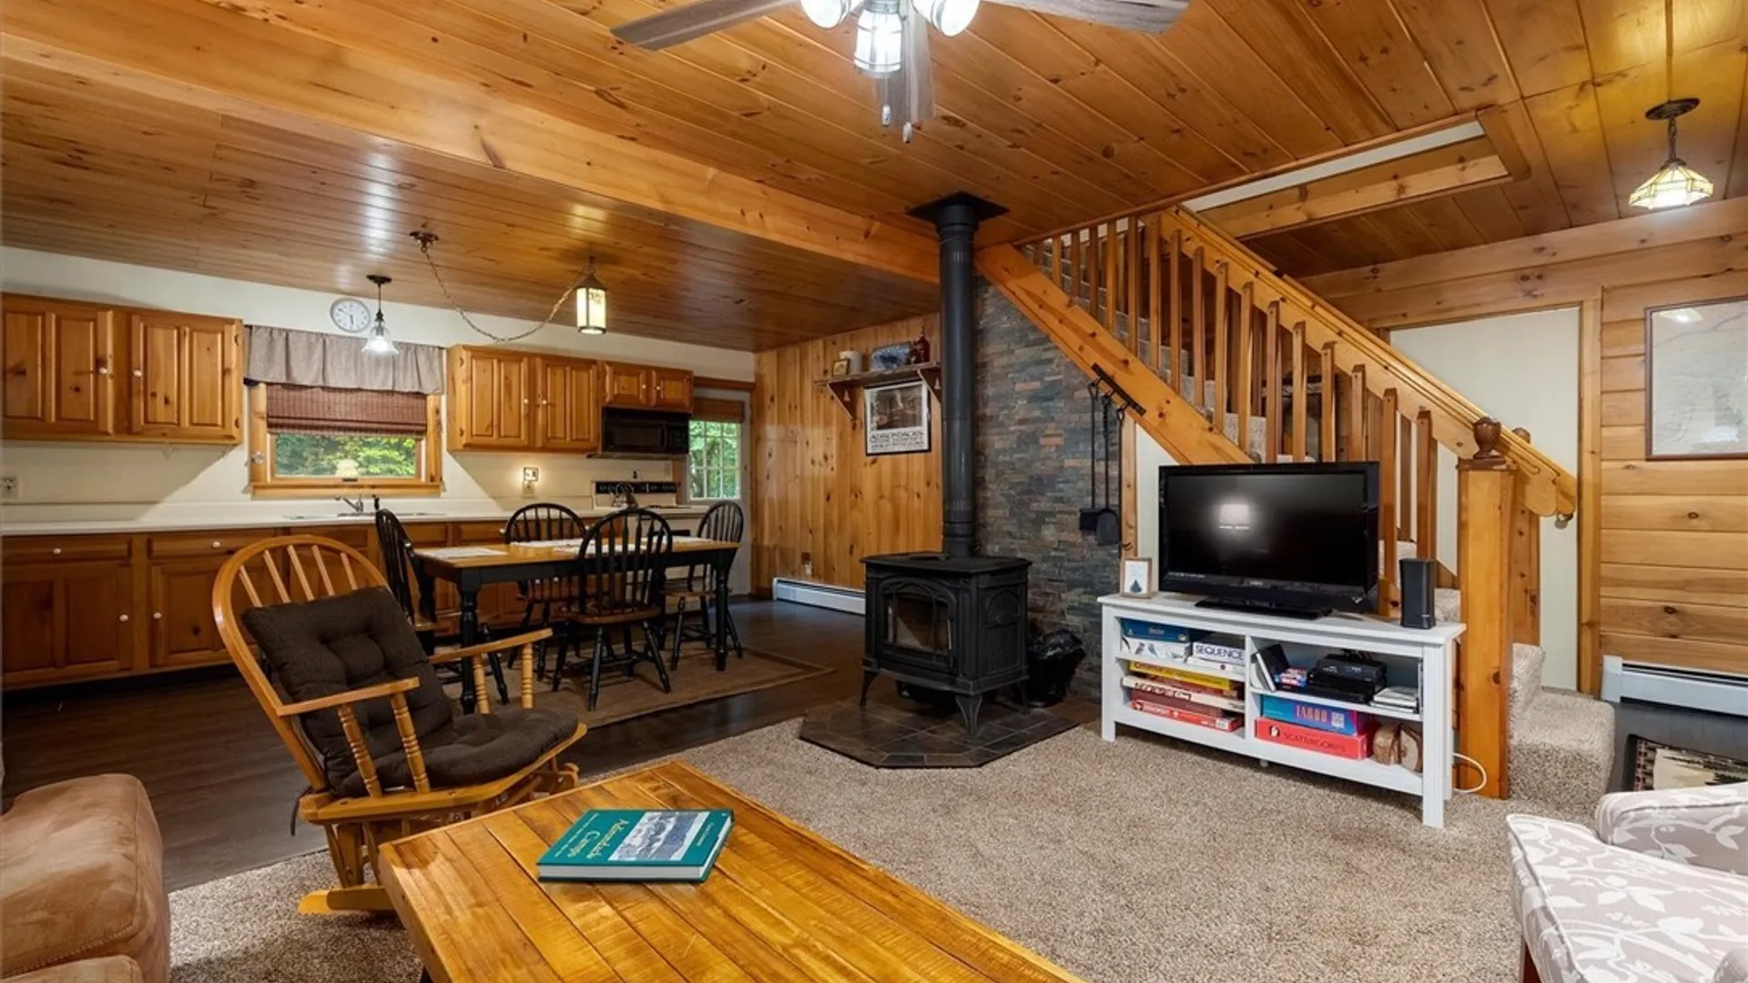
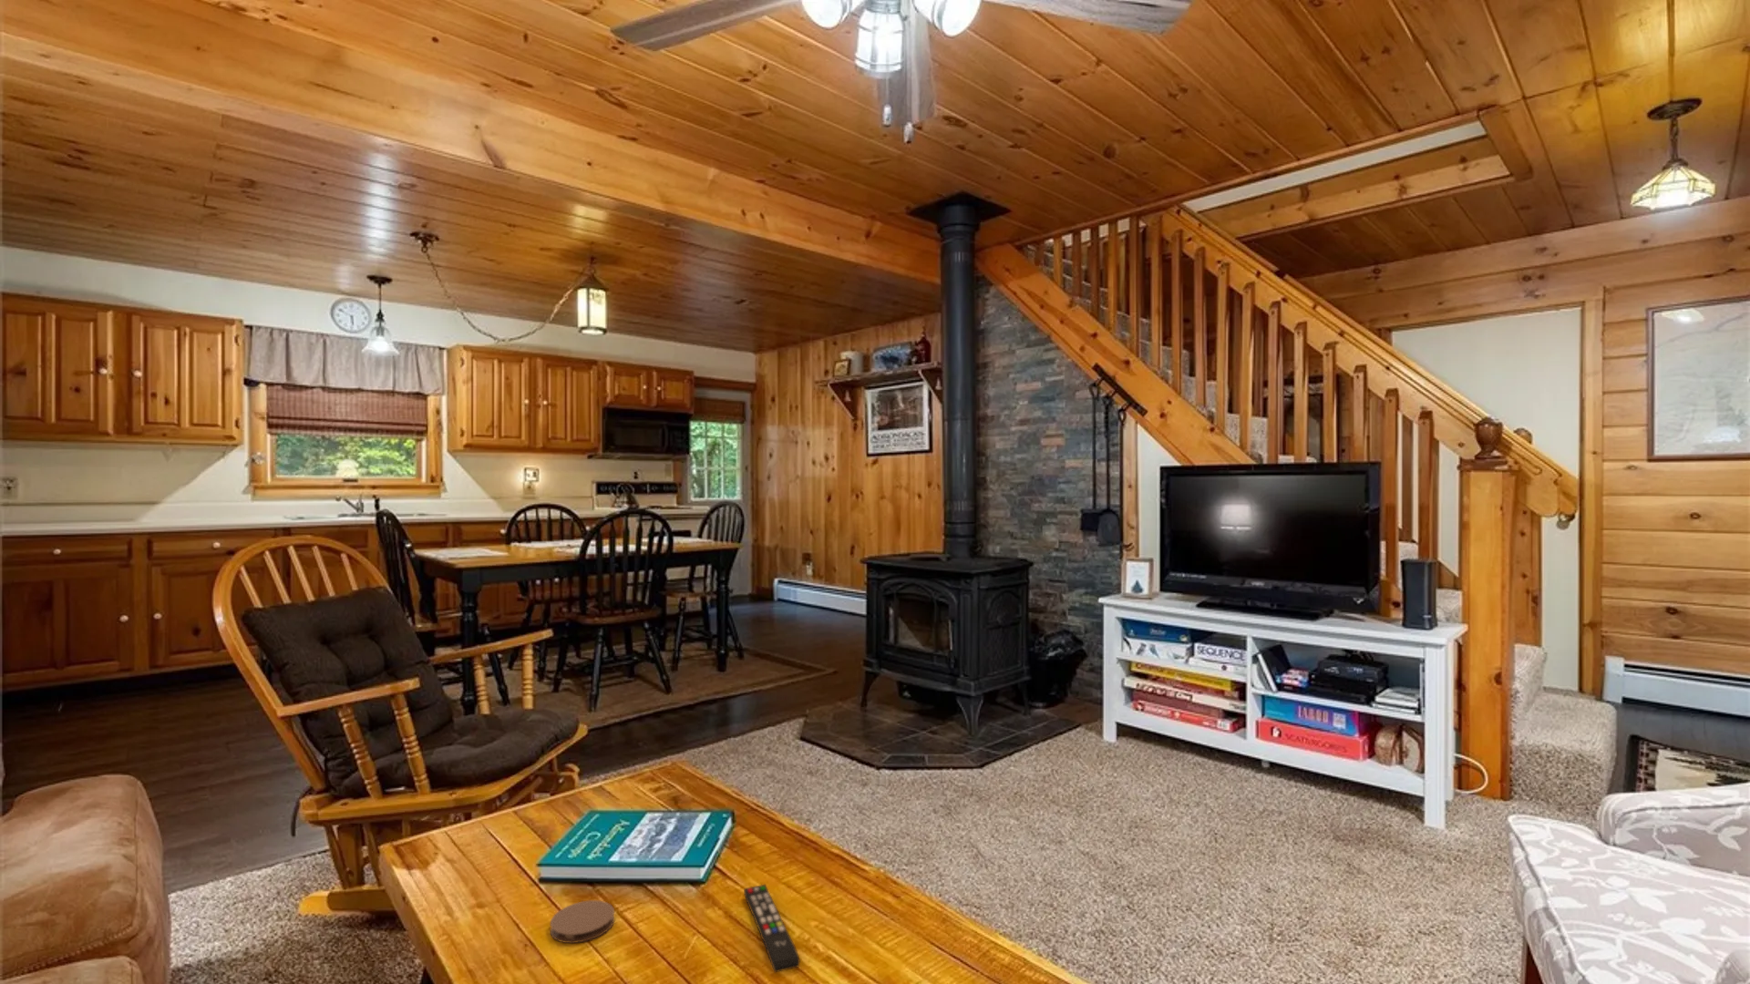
+ coaster (583, 920)
+ remote control (769, 924)
